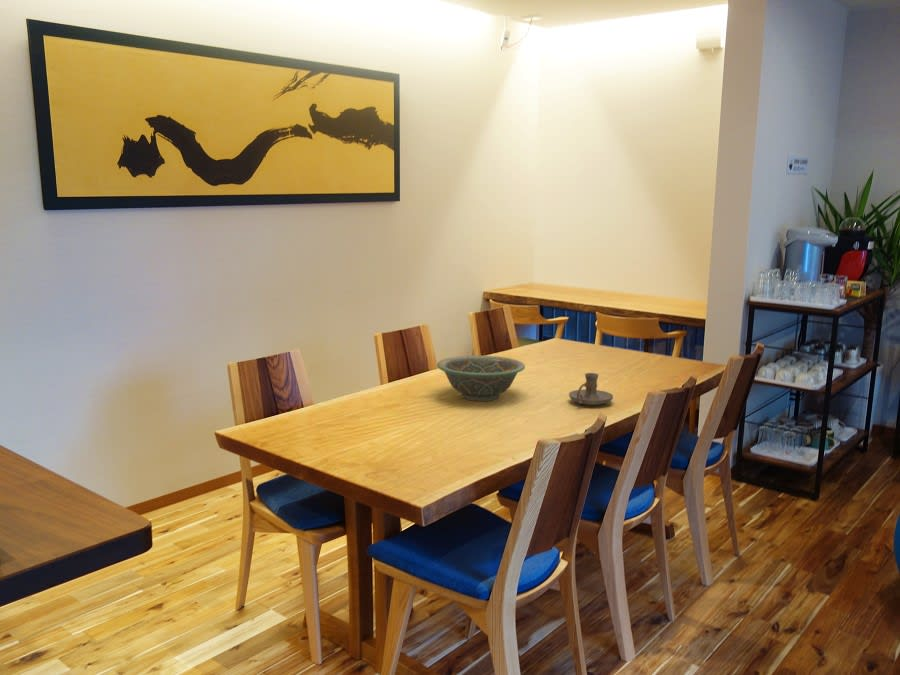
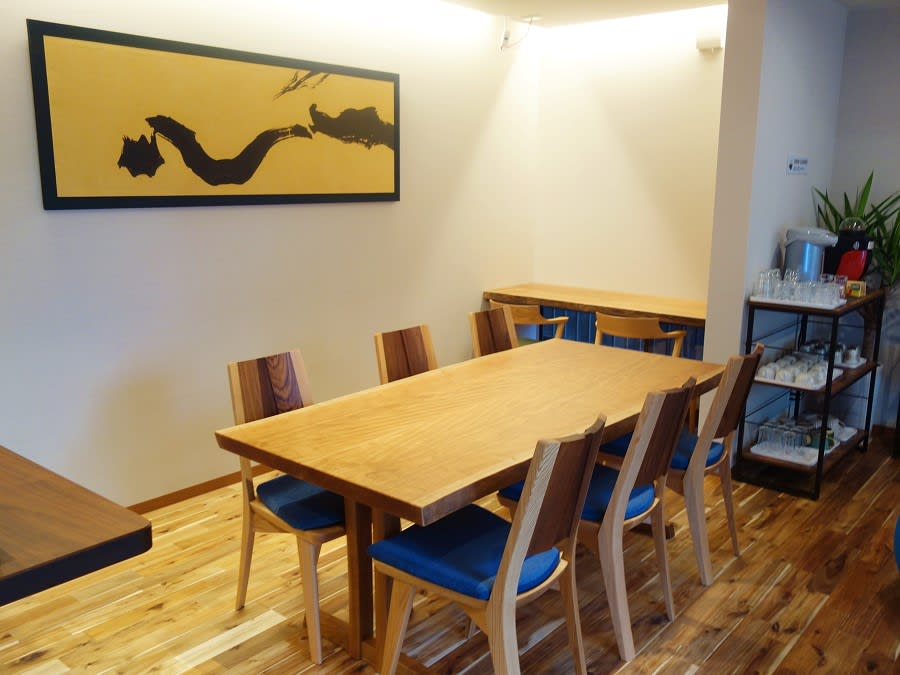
- decorative bowl (480, 380)
- candle holder (589, 389)
